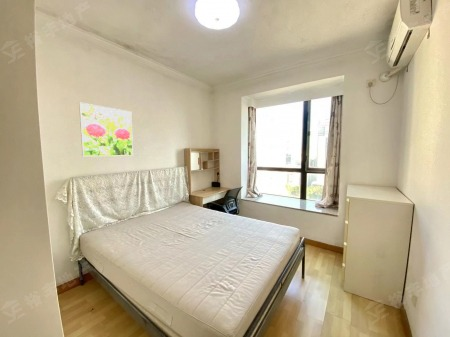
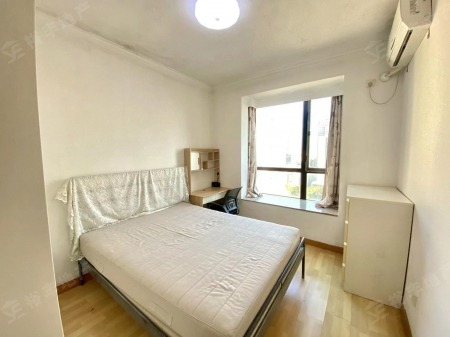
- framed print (109, 132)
